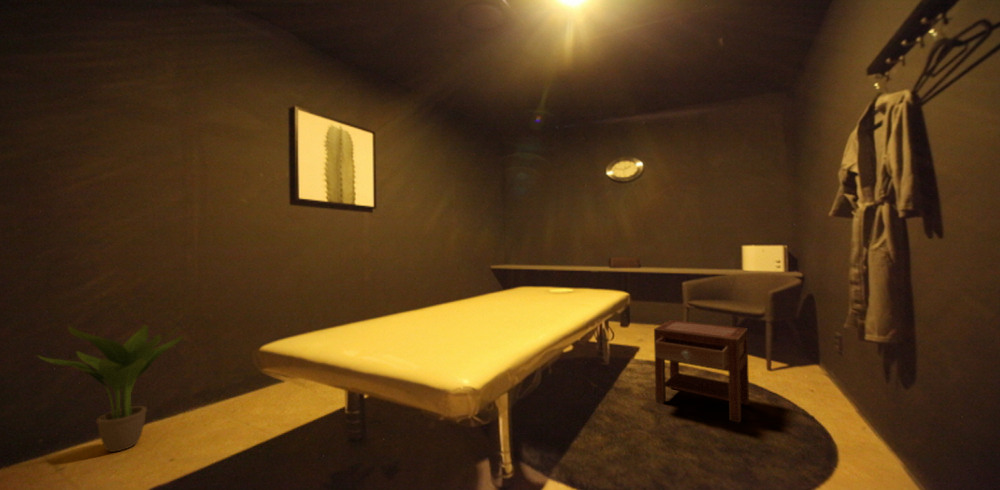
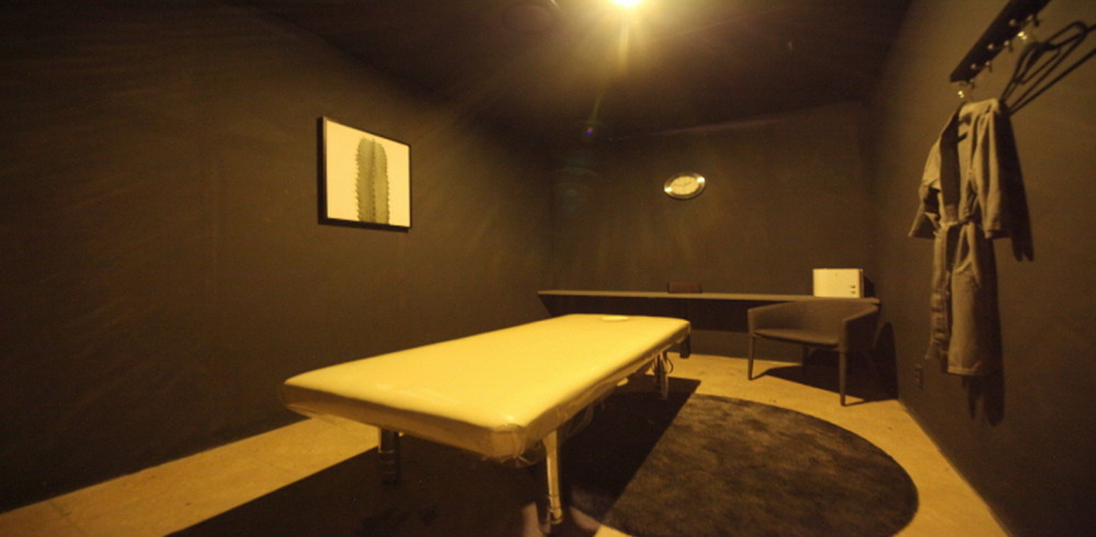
- nightstand (700, 366)
- potted plant (130, 381)
